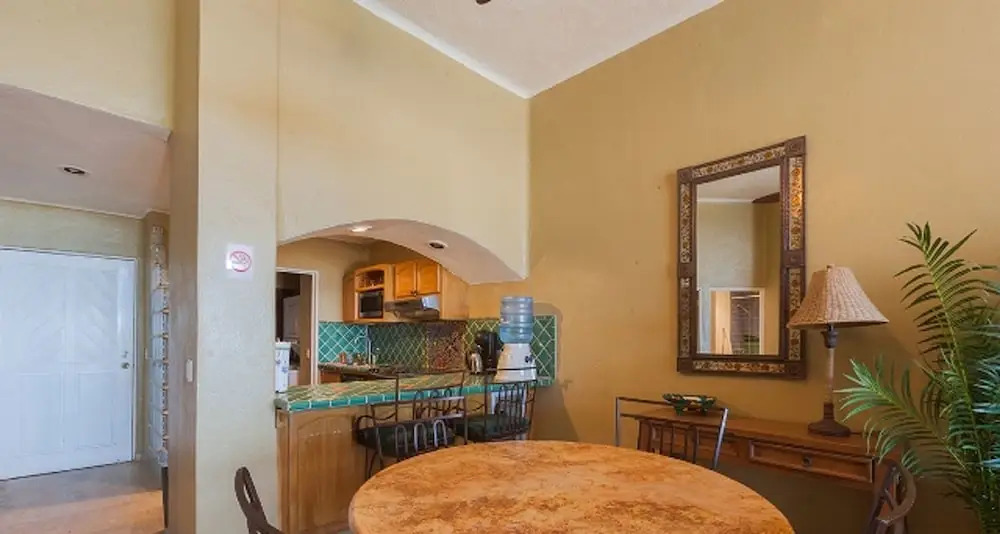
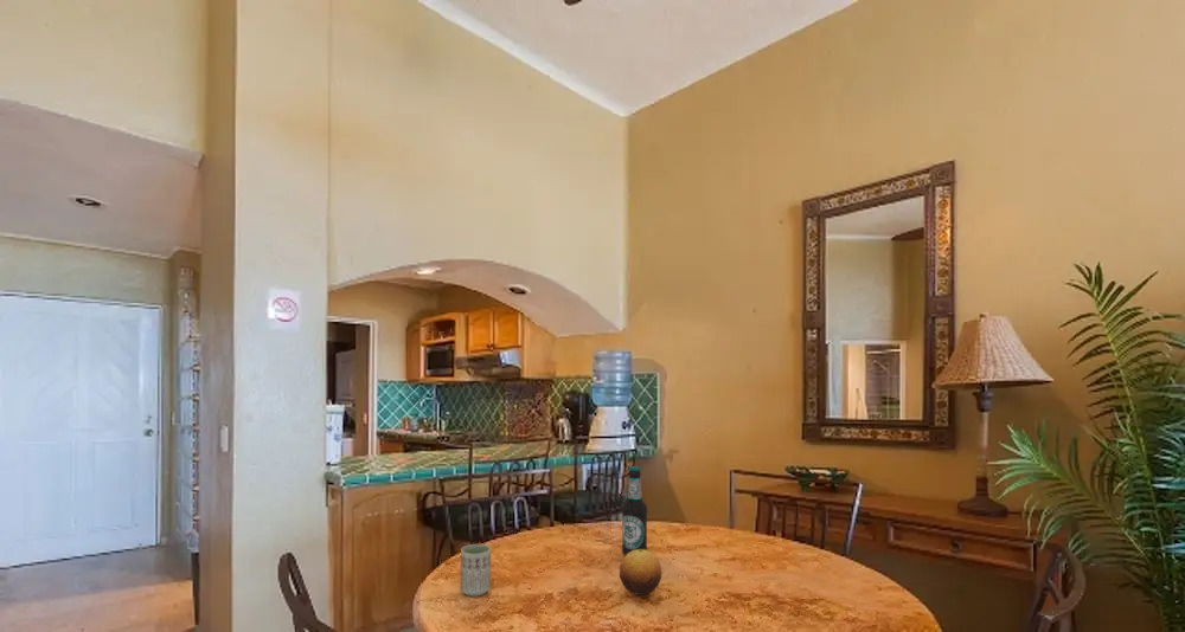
+ fruit (640, 572)
+ bottle (634, 510)
+ cup (475, 569)
